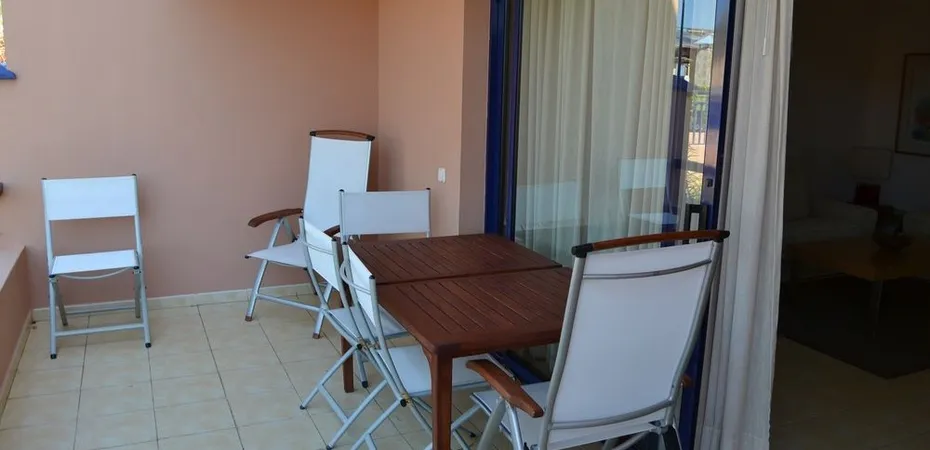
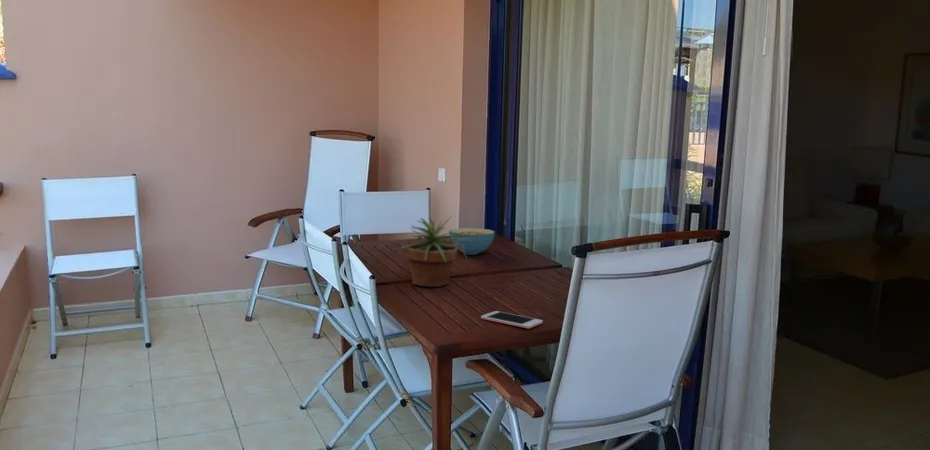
+ potted plant (432, 250)
+ cereal bowl (471, 242)
+ cell phone (511, 319)
